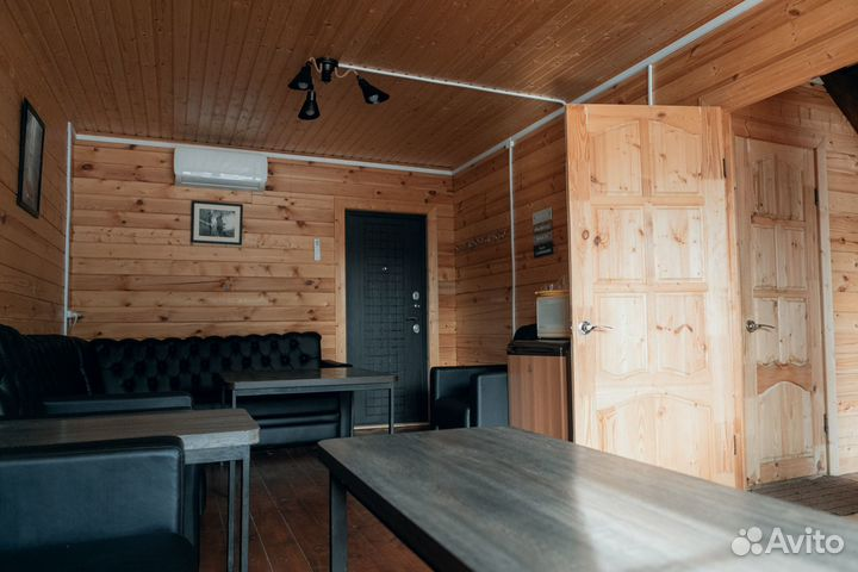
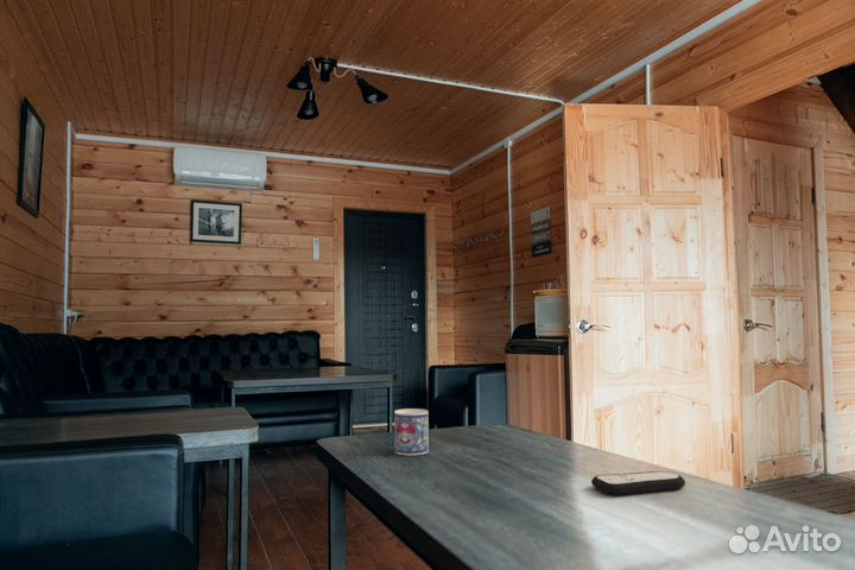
+ remote control (639, 481)
+ mug (412, 429)
